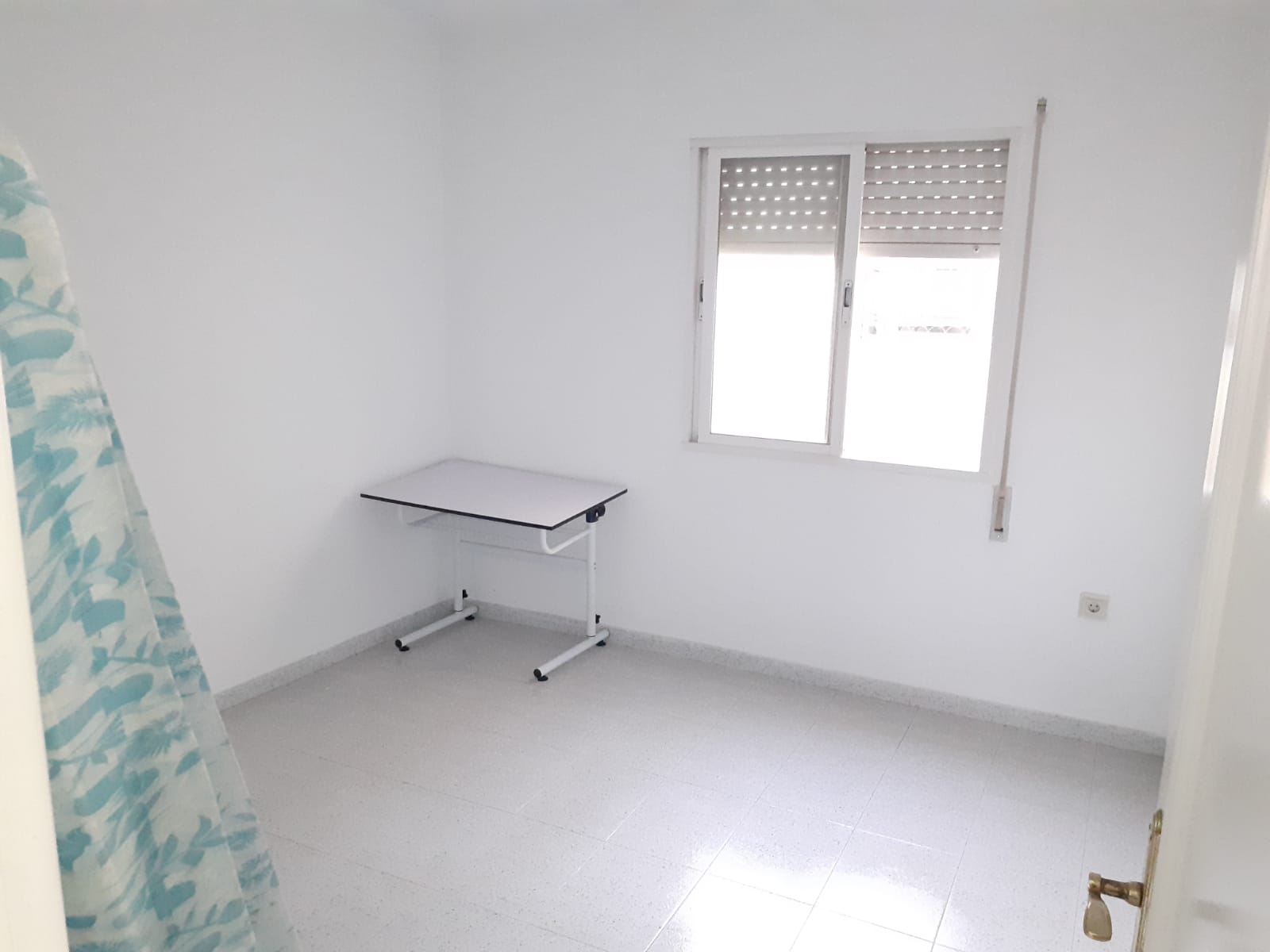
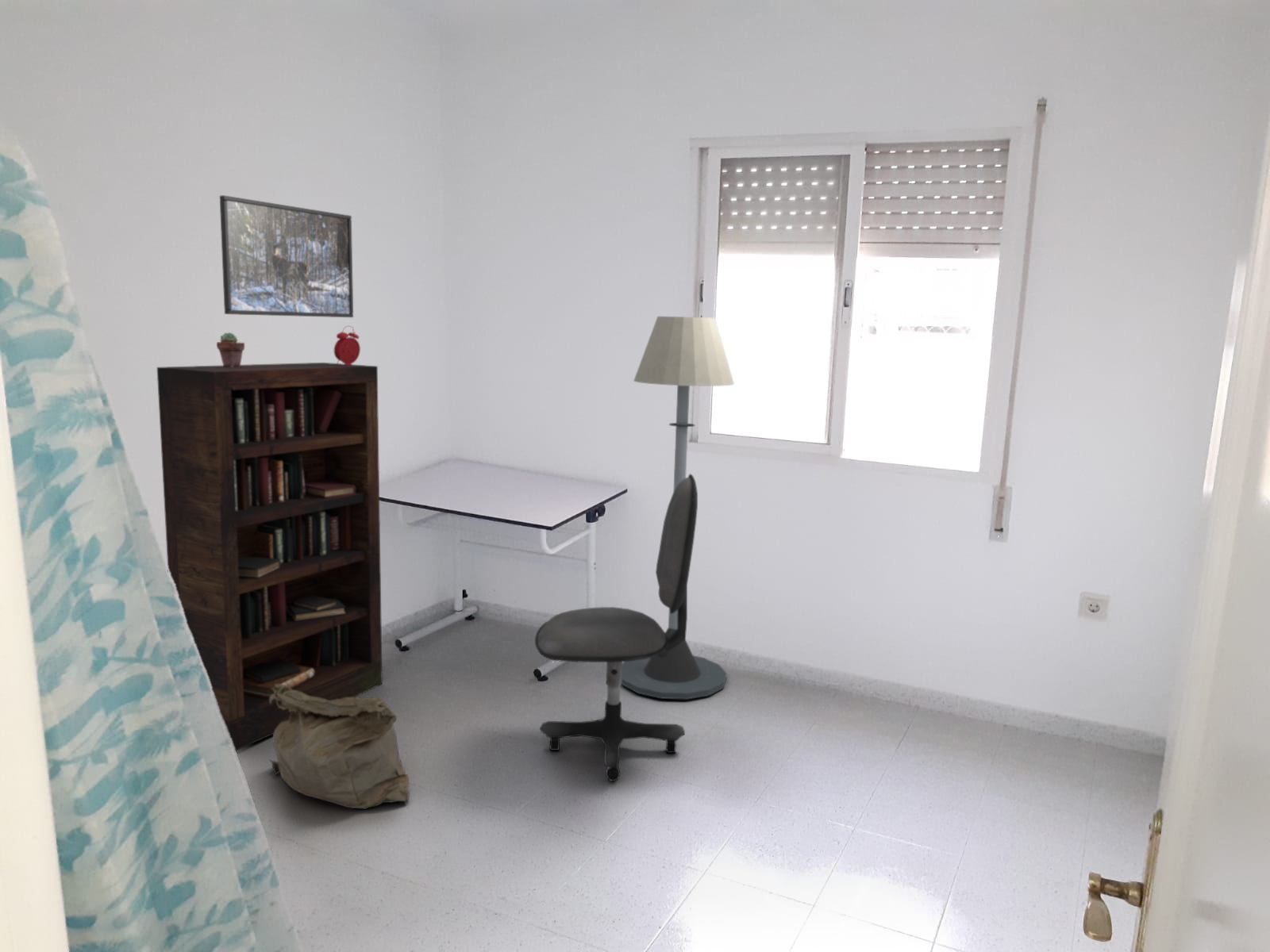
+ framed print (292, 261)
+ floor lamp (673, 492)
+ bag (336, 739)
+ alarm clock (346, 344)
+ bookcase (280, 542)
+ office chair (614, 615)
+ potted succulent (230, 348)
